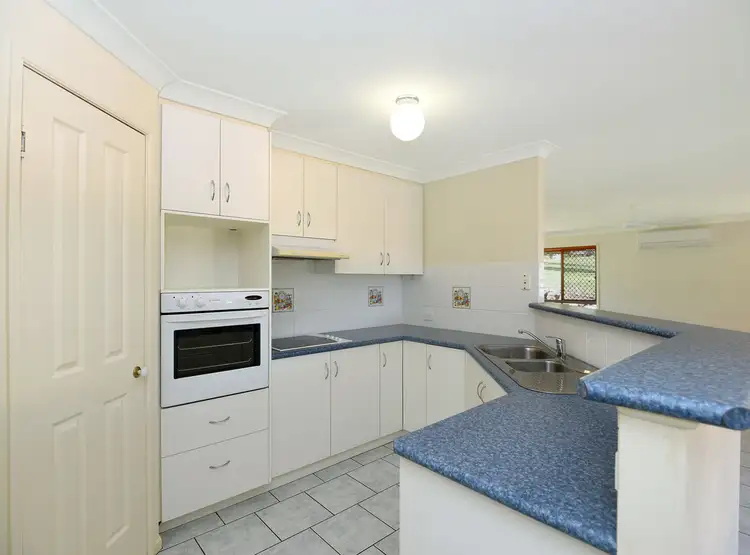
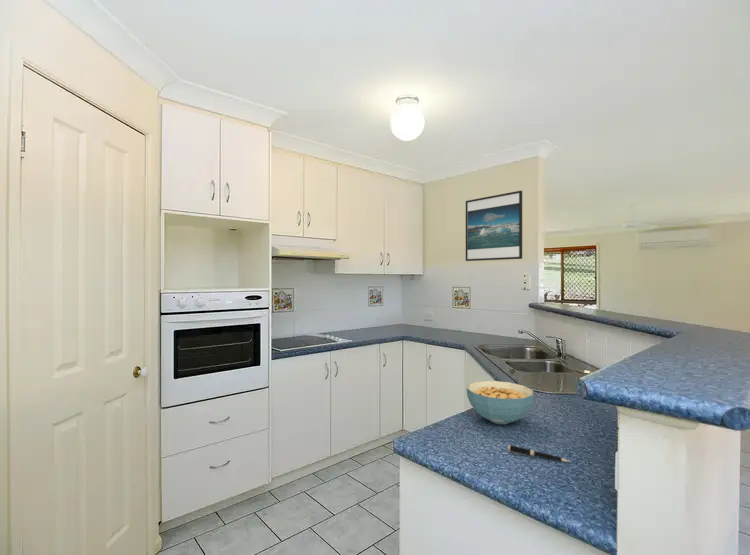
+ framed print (492, 228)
+ cereal bowl (499, 405)
+ pen (538, 453)
